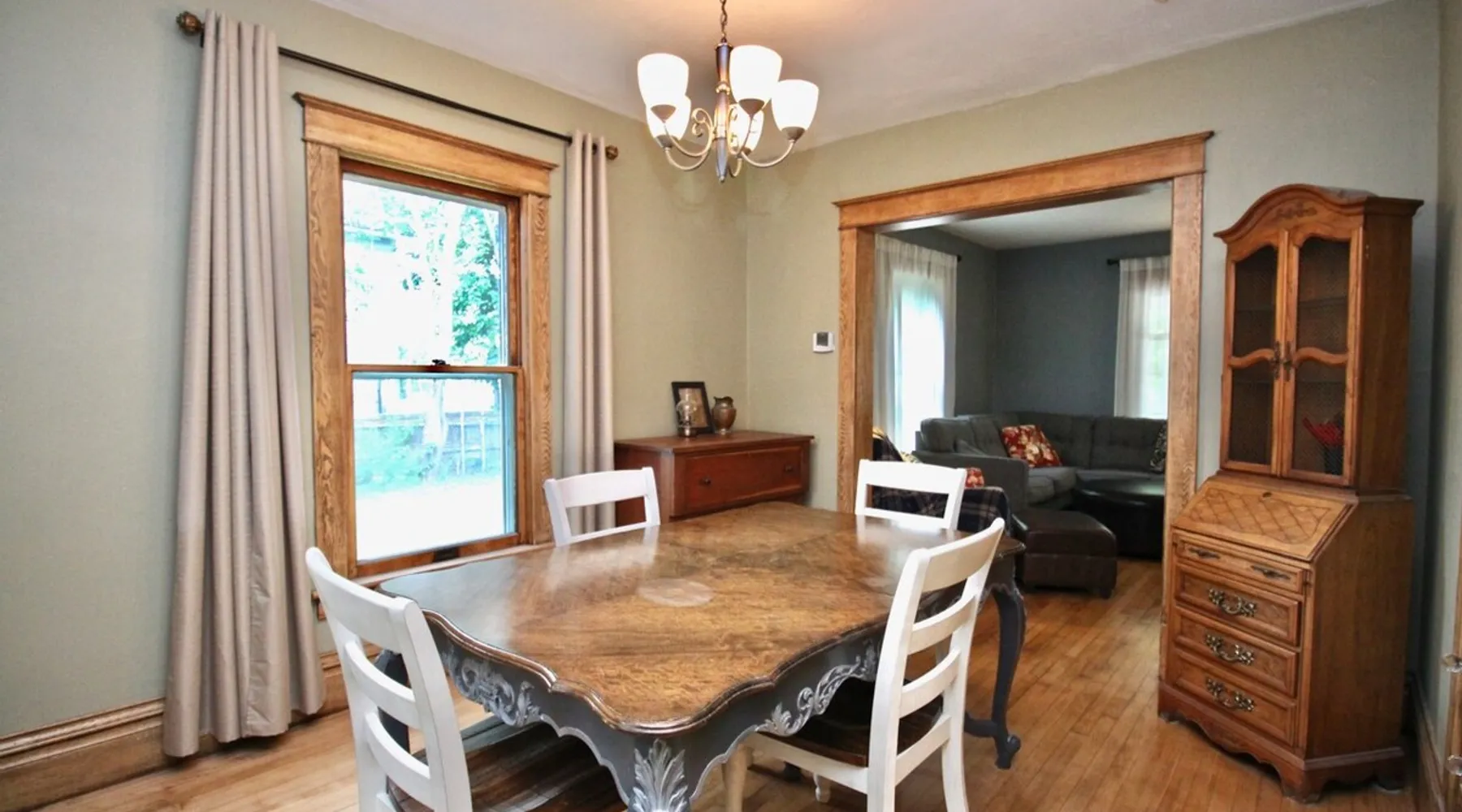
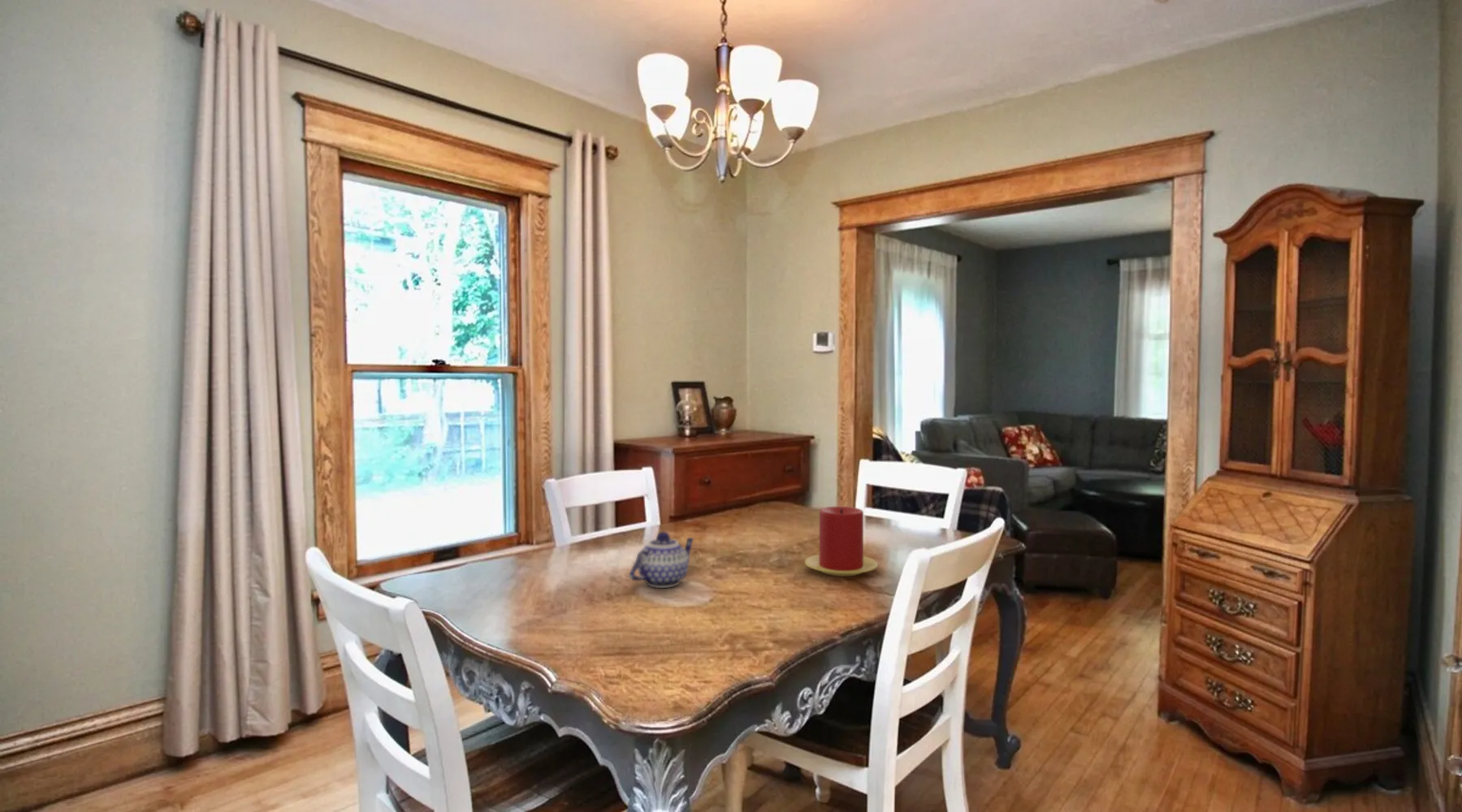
+ teapot (664, 557)
+ candle (841, 539)
